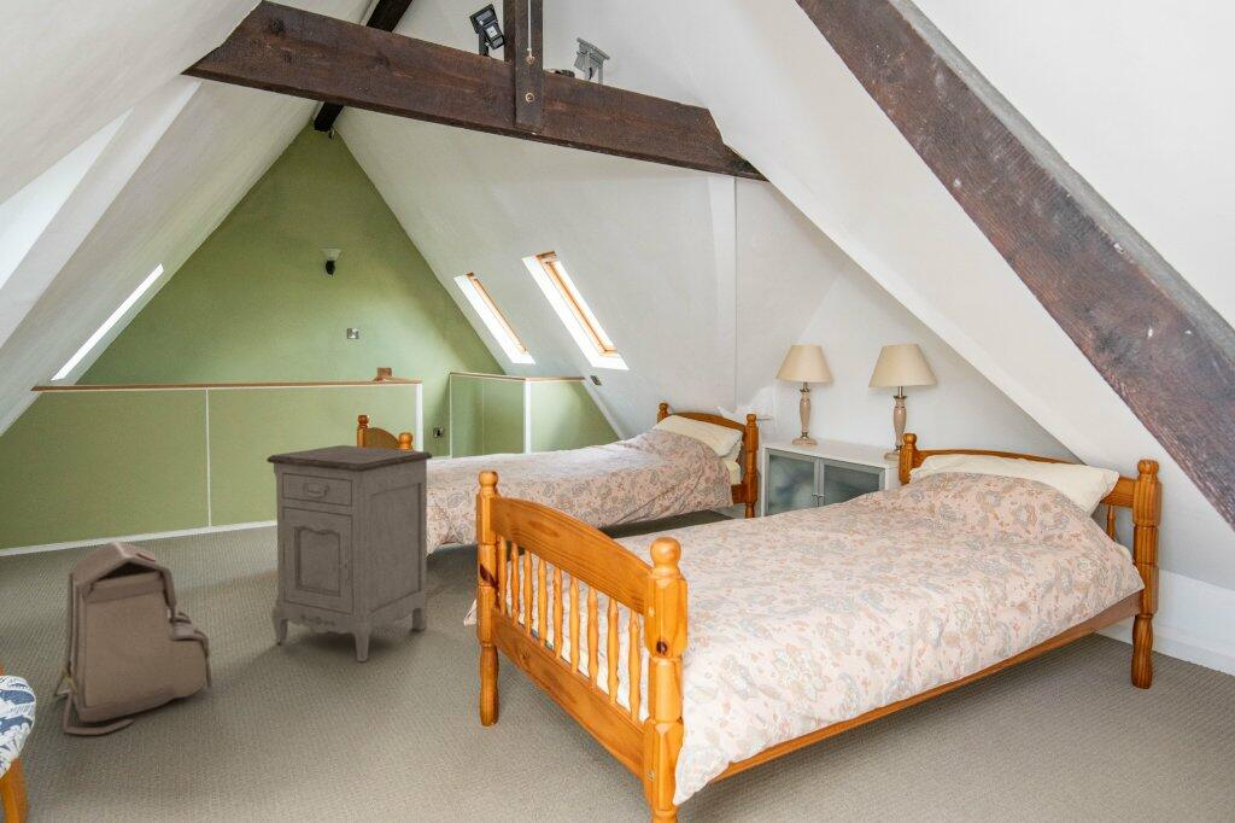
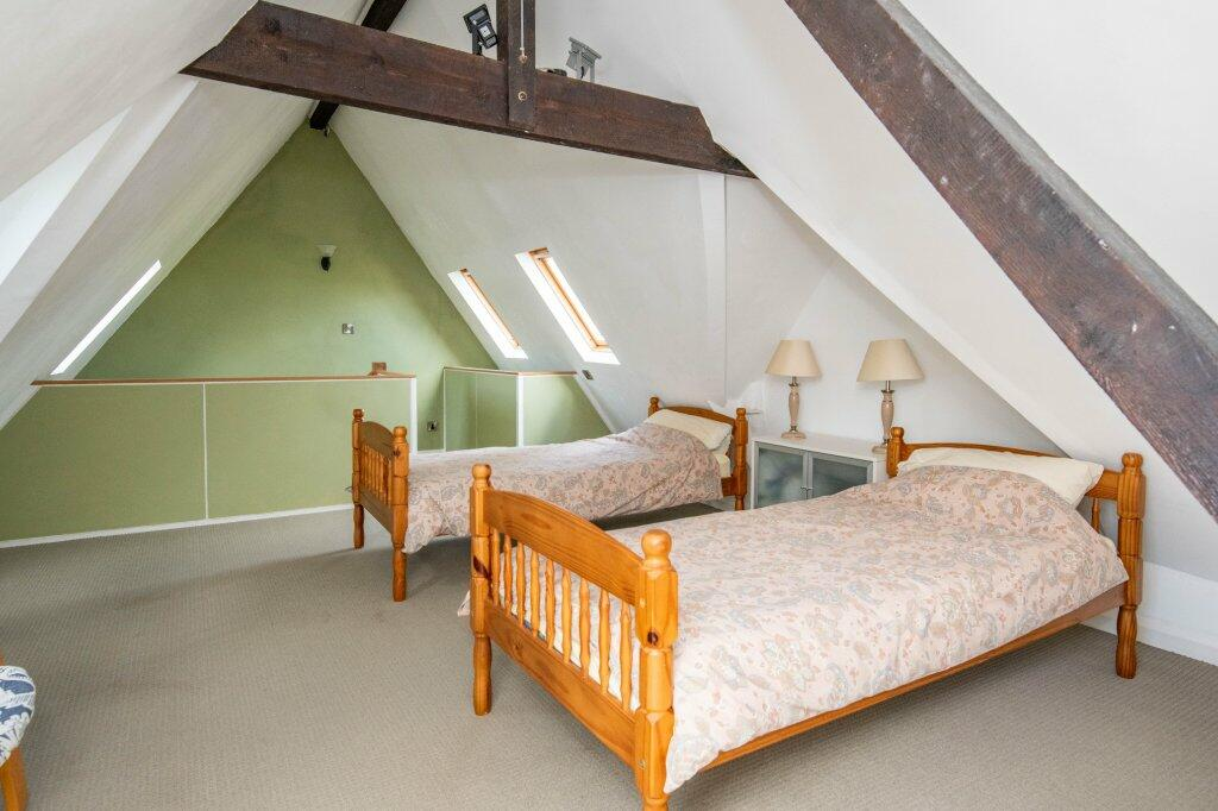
- nightstand (345, 547)
- backpack (131, 624)
